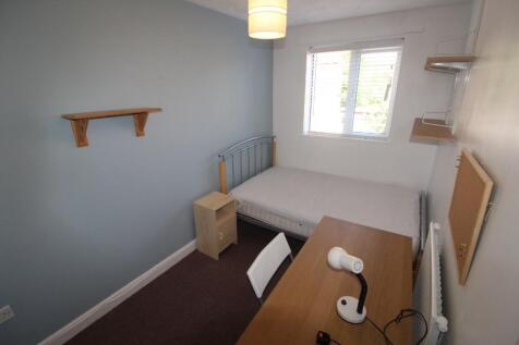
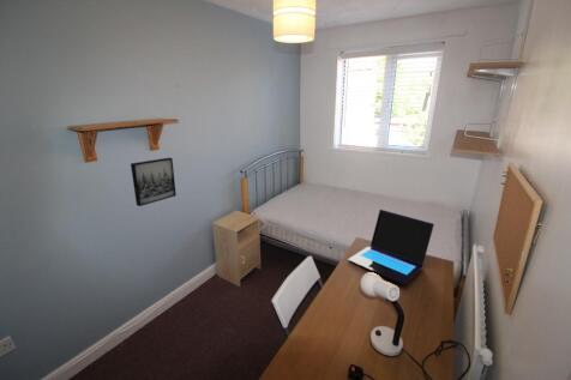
+ laptop (390, 242)
+ wall art (155, 180)
